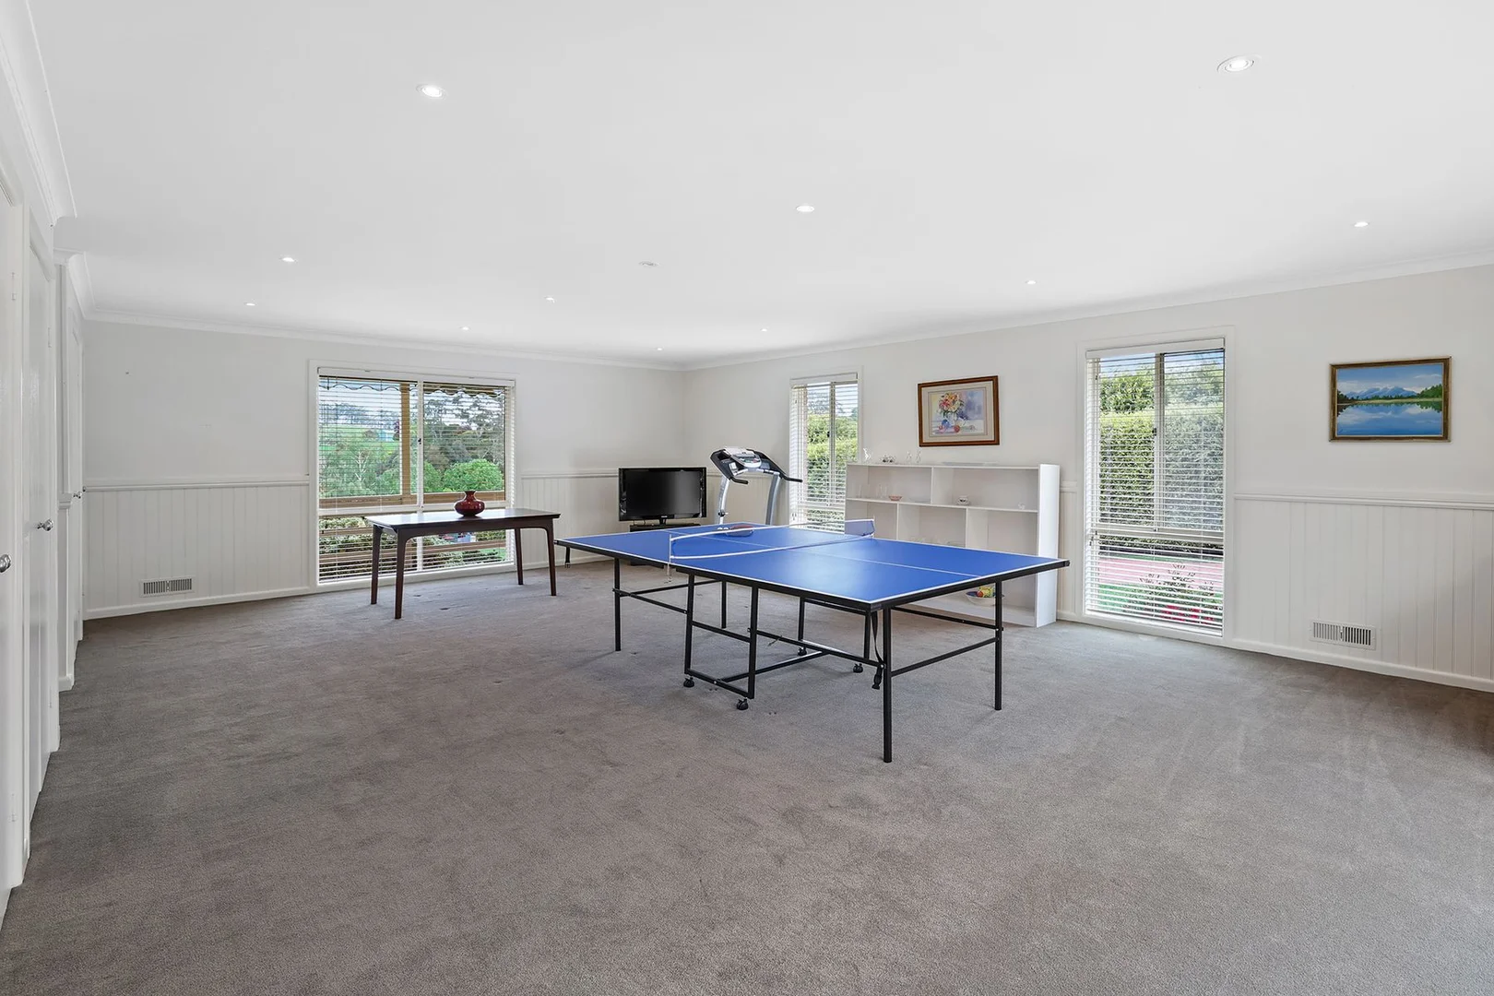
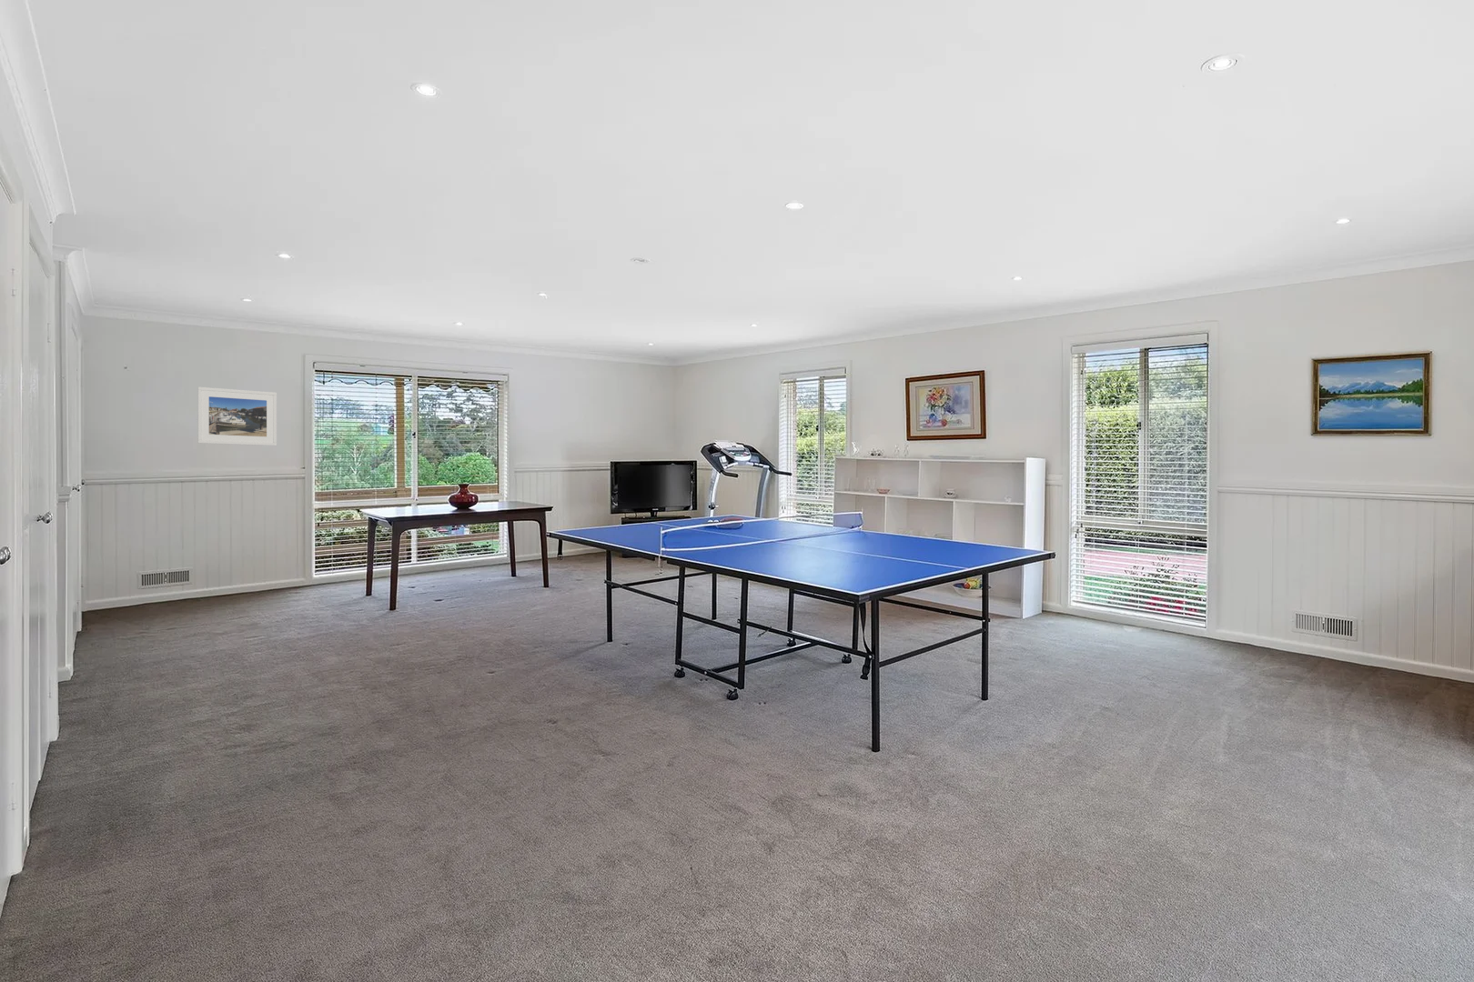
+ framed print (238, 416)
